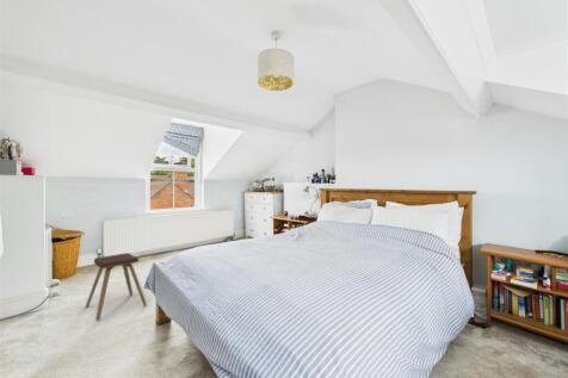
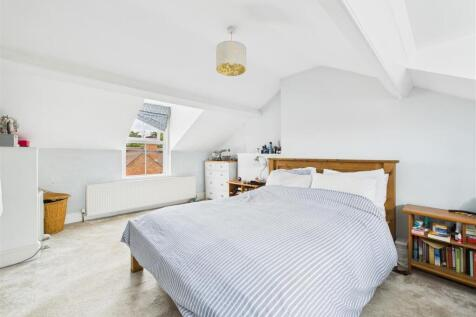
- music stool (107, 281)
